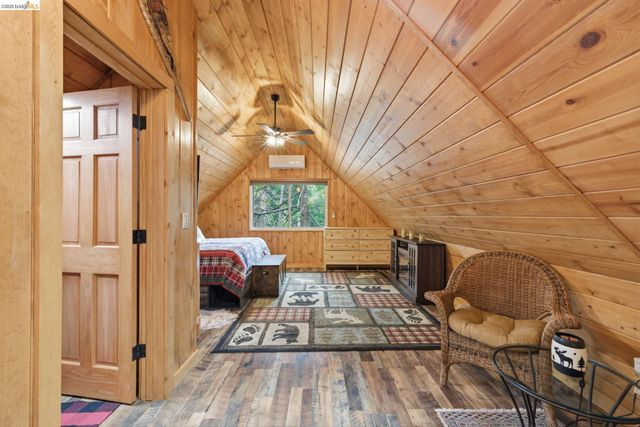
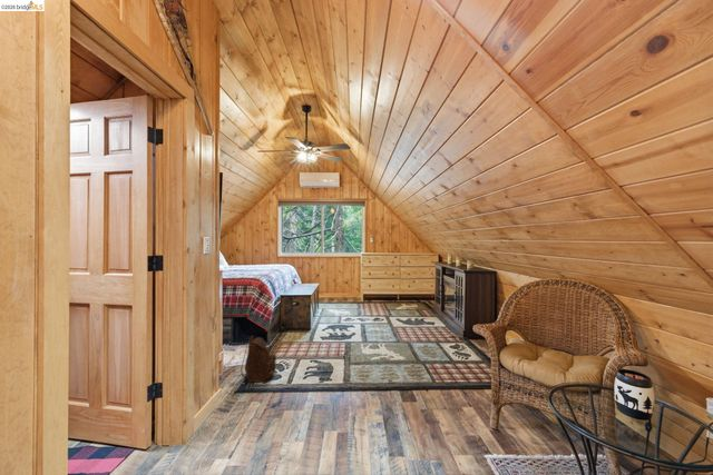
+ backpack (258, 355)
